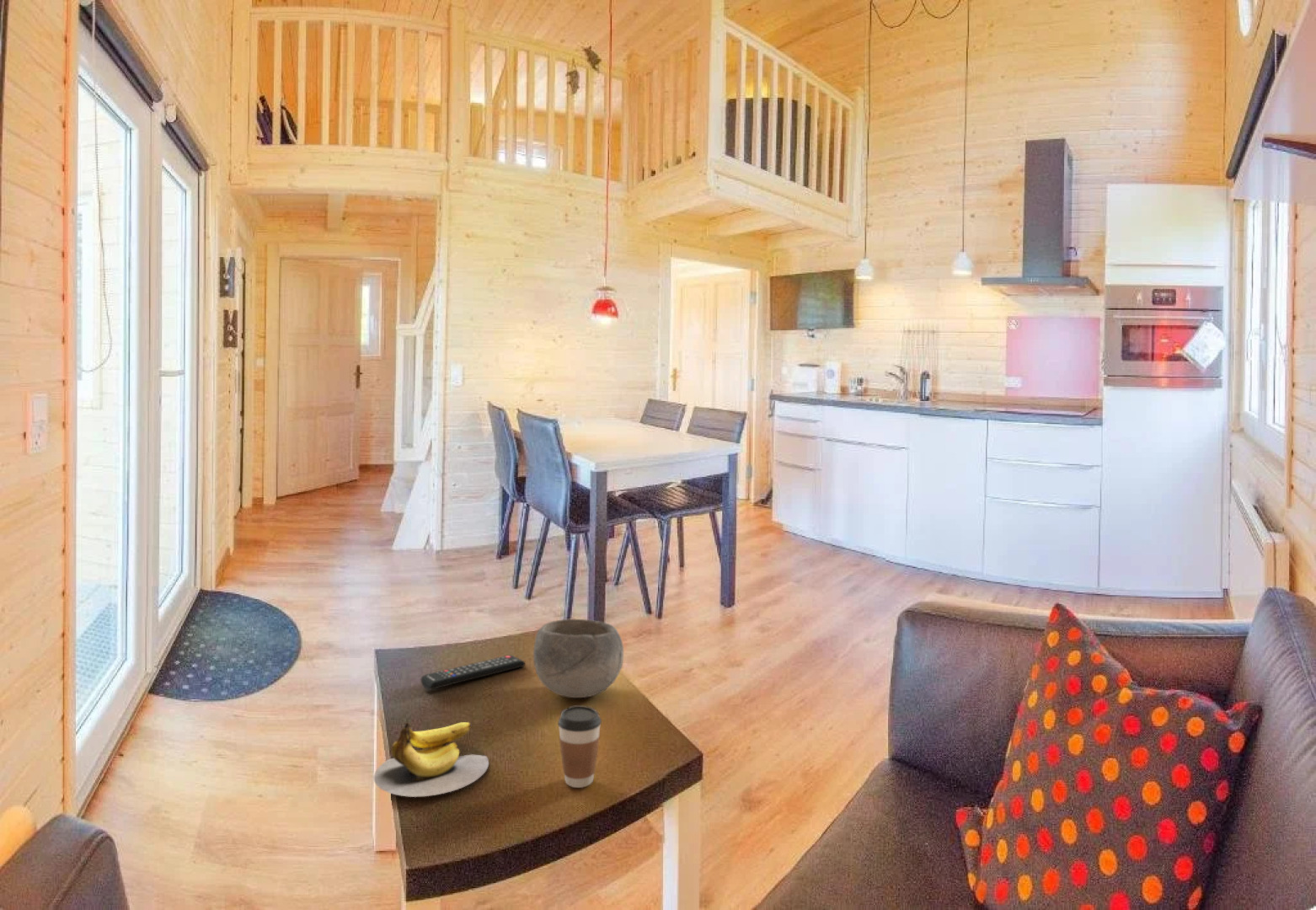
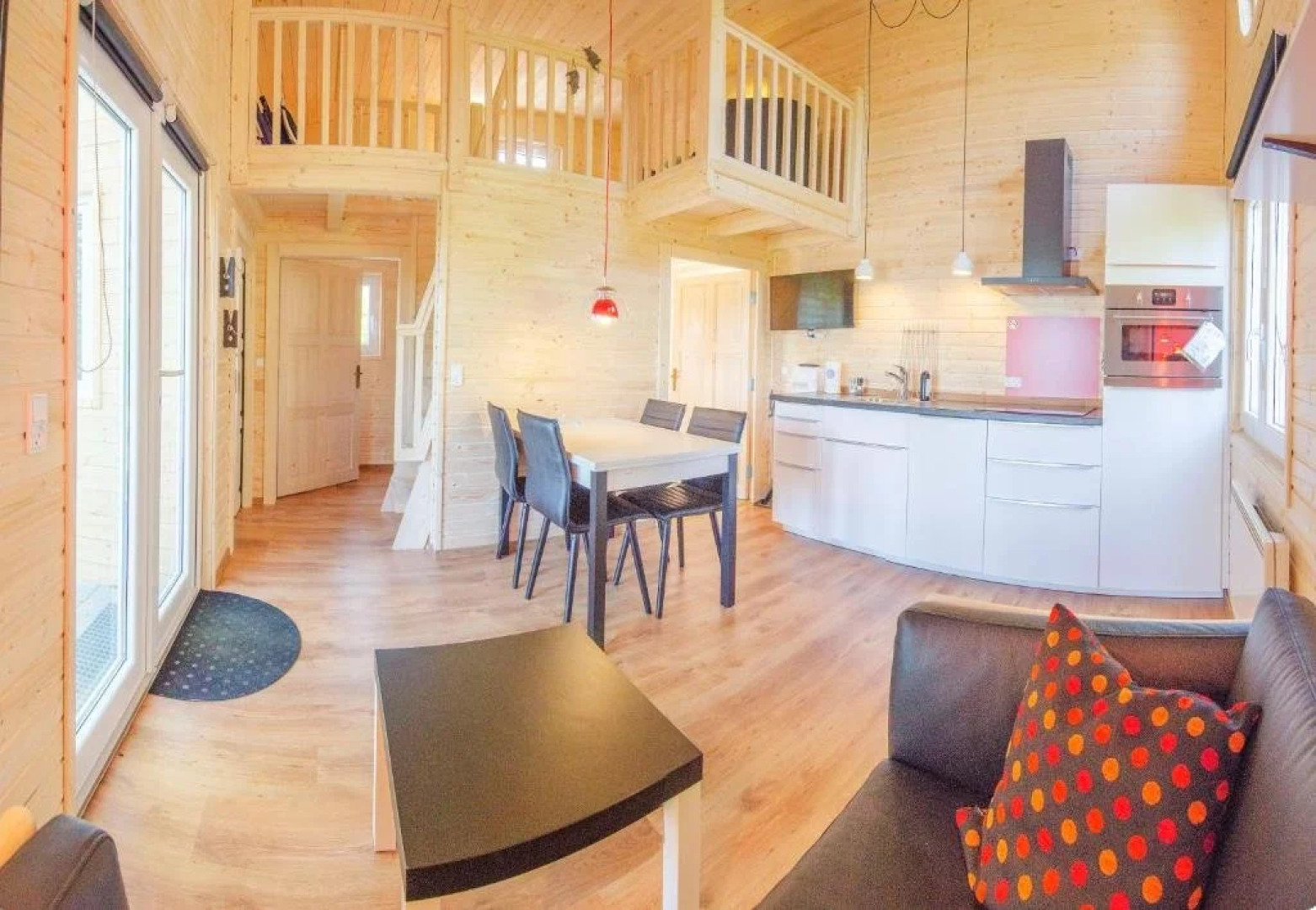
- remote control (474, 672)
- coffee cup (579, 747)
- bowl (577, 659)
- banana (432, 741)
